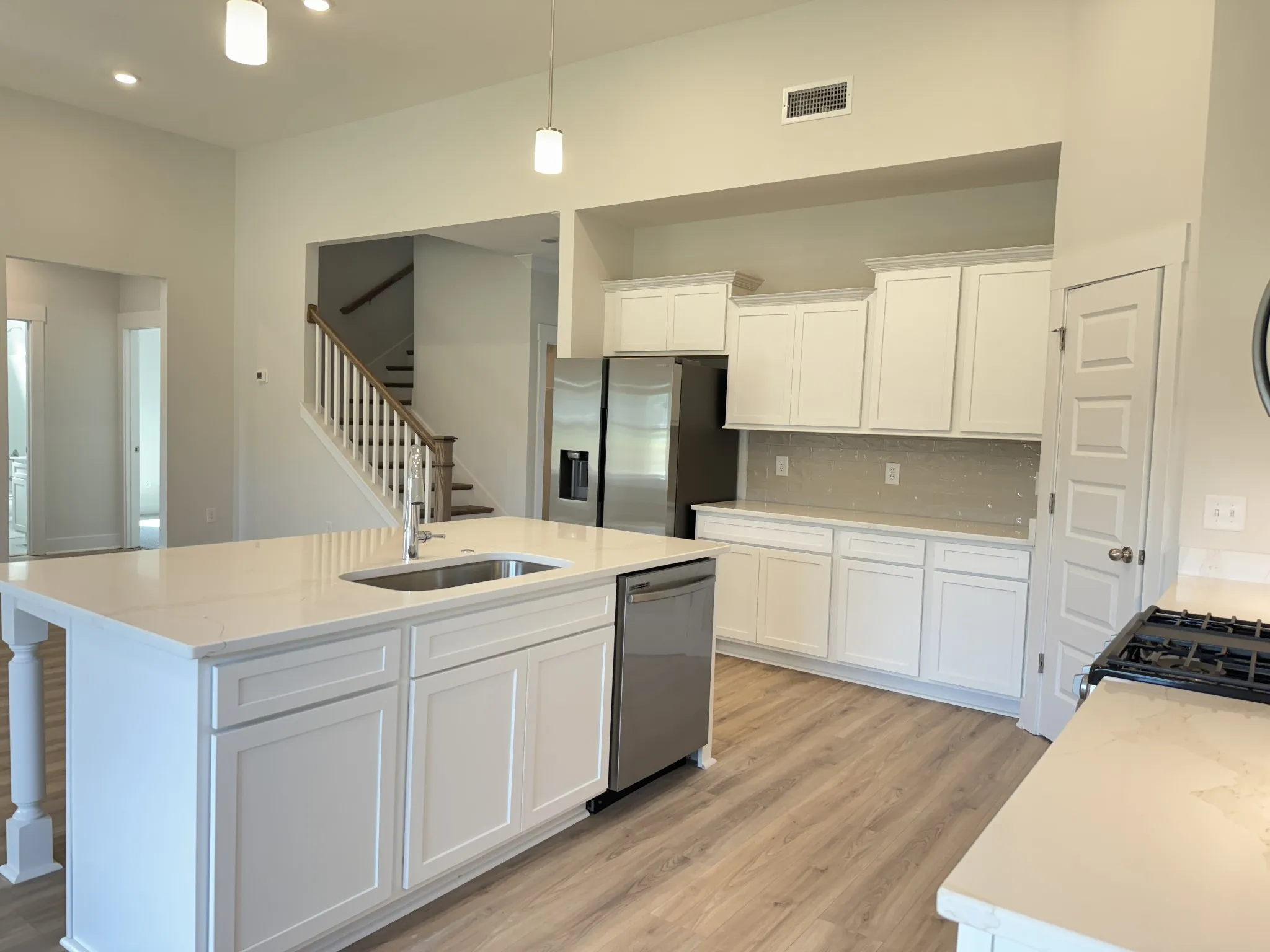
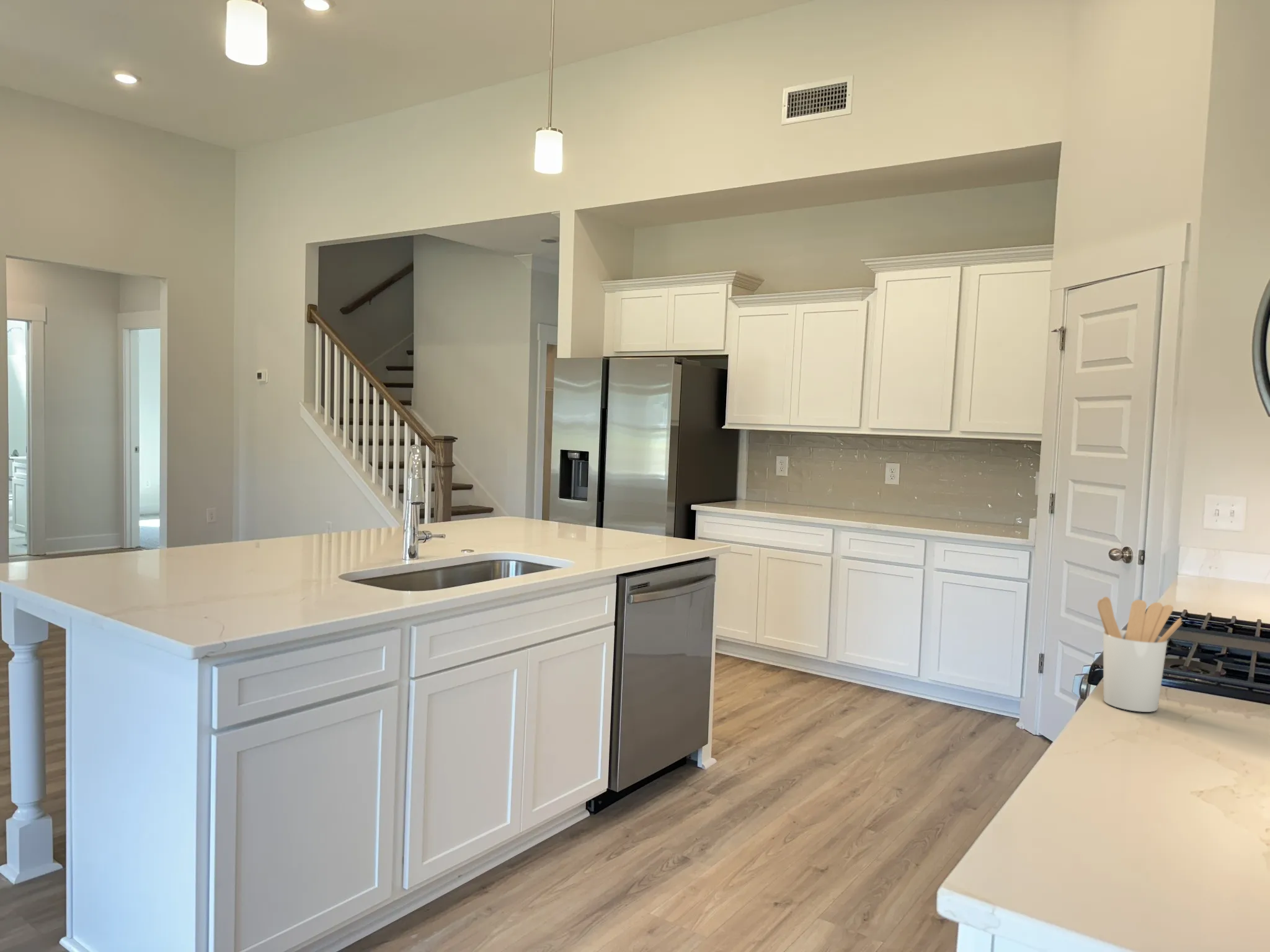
+ utensil holder (1138, 651)
